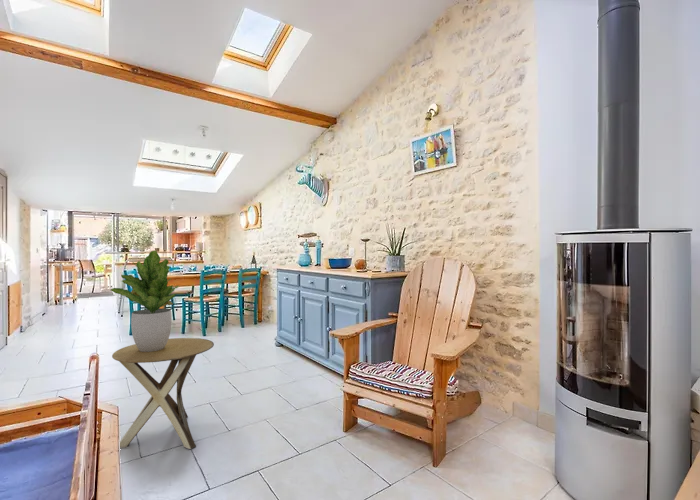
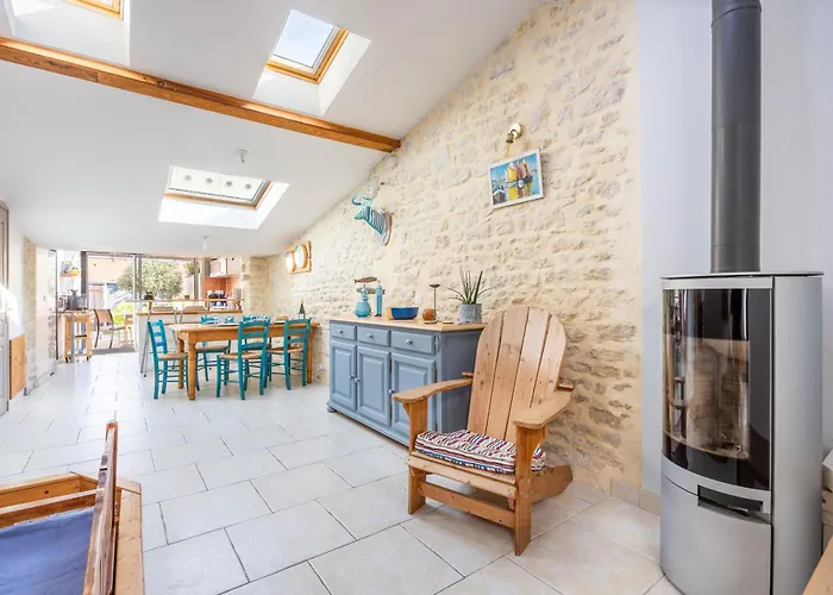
- potted plant (150, 298)
- side table (166, 391)
